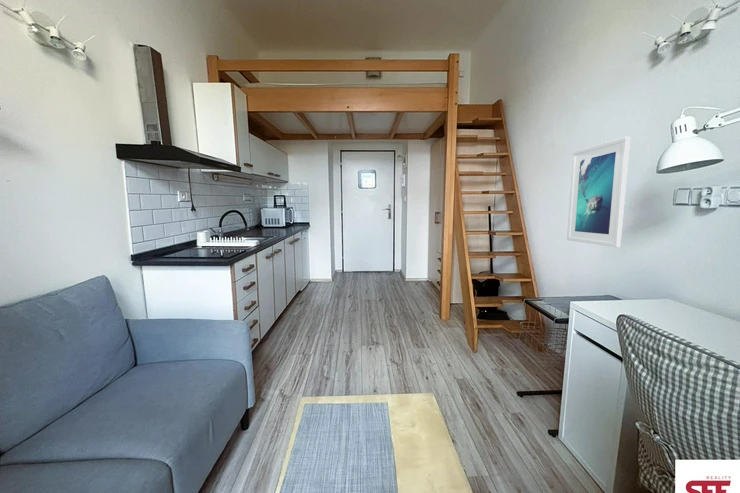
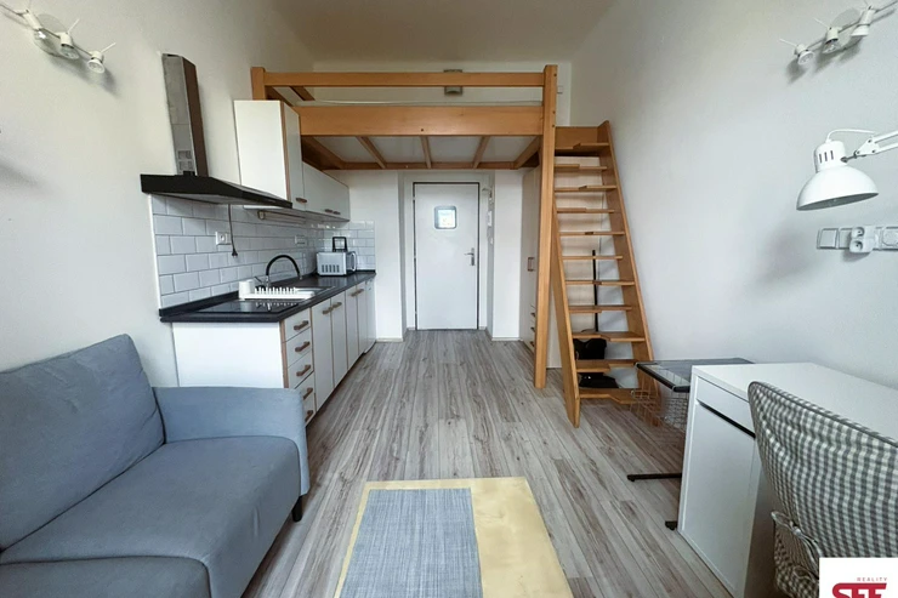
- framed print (594, 195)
